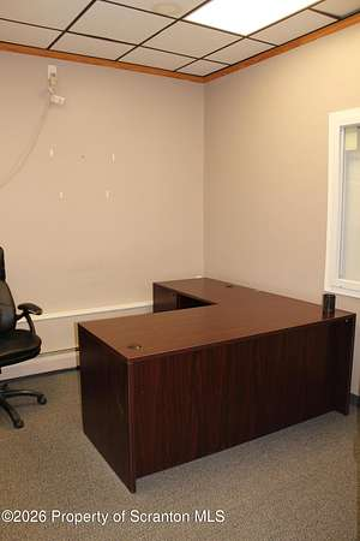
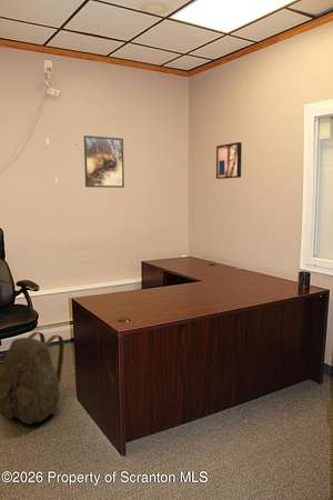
+ wall art (228, 161)
+ backpack (32, 374)
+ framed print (104, 162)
